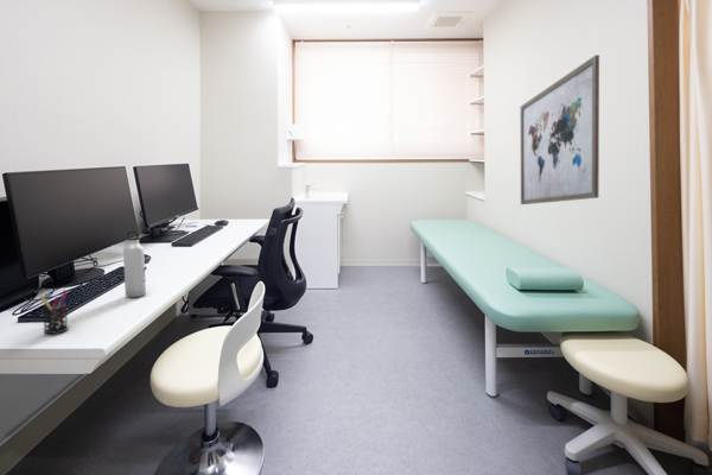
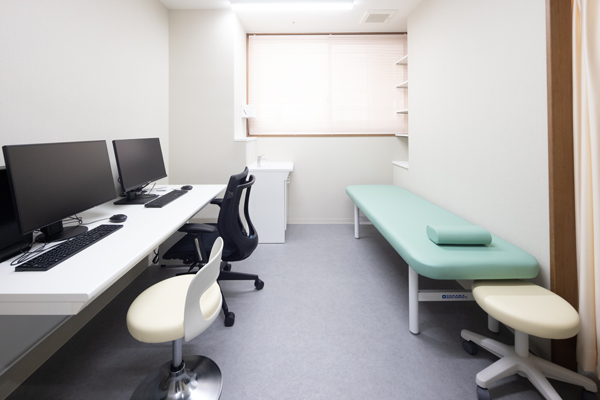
- water bottle (134, 262)
- wall art (552, 144)
- pen holder (57, 310)
